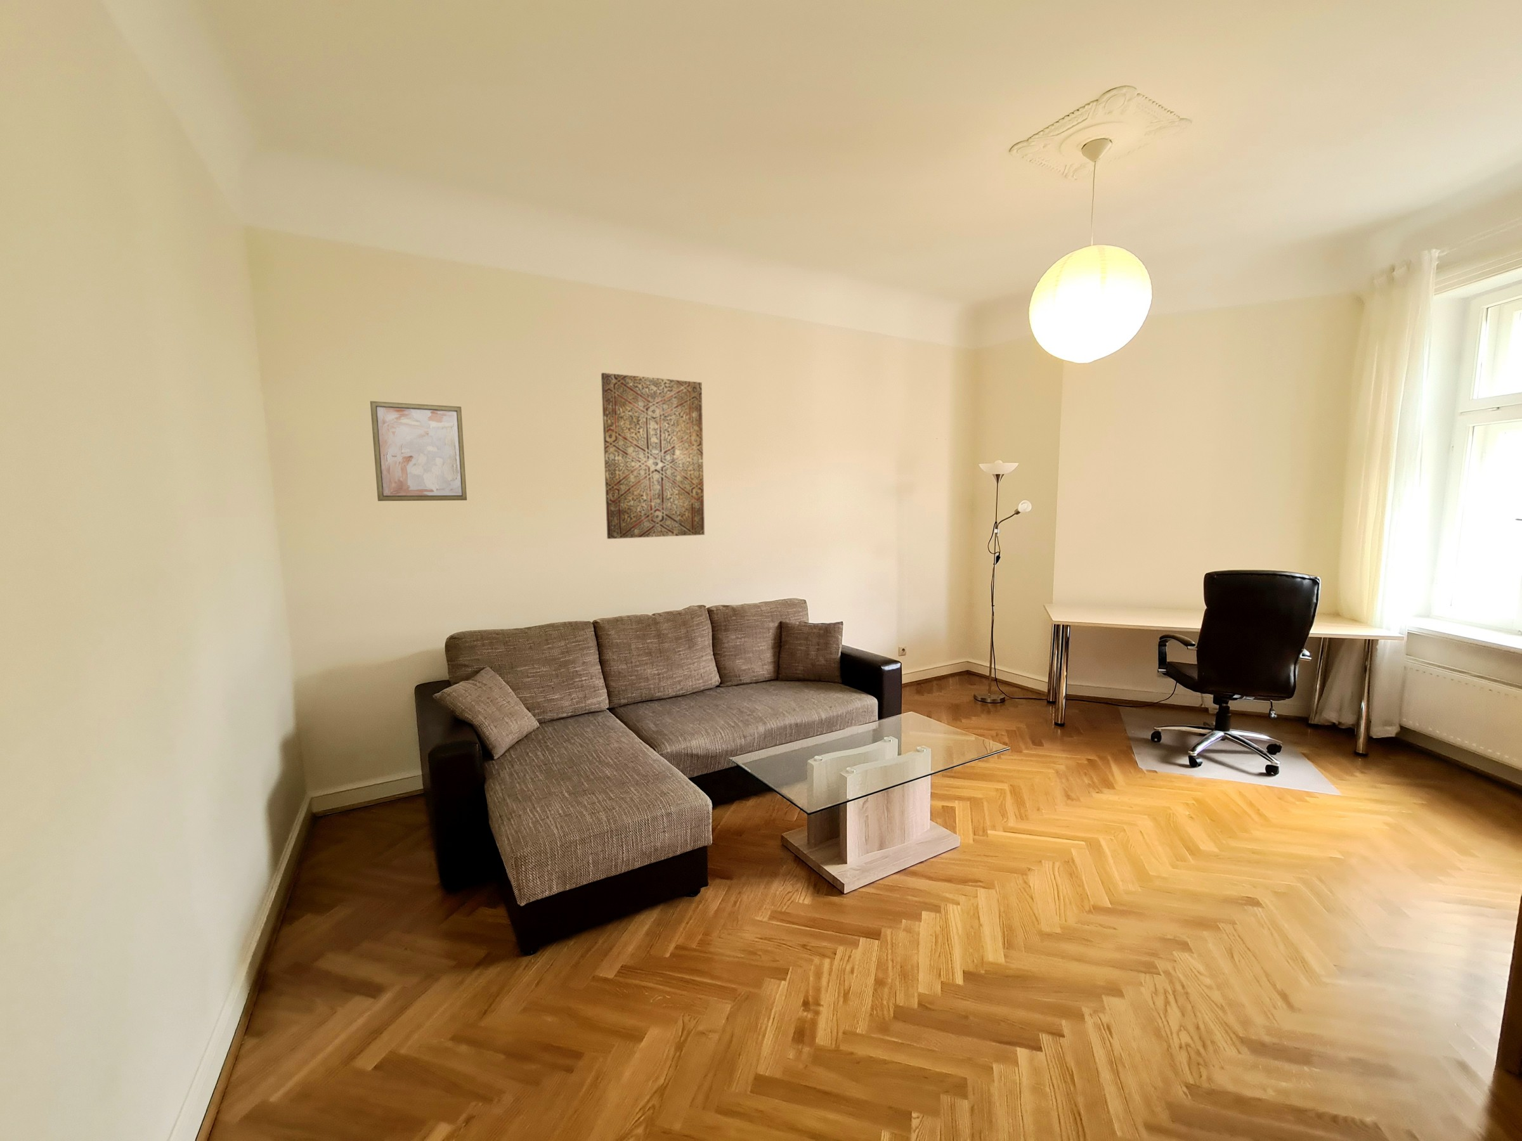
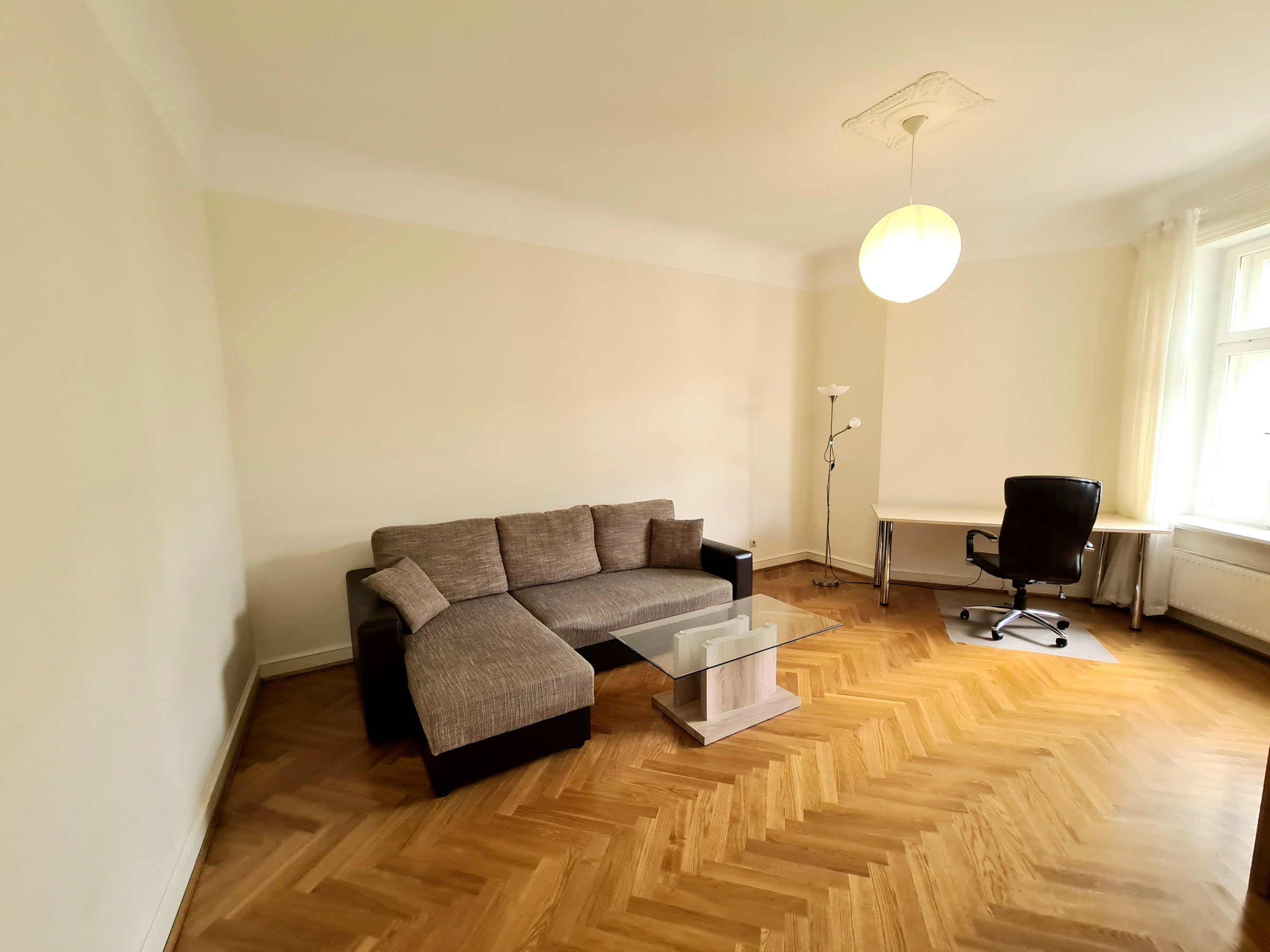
- wall art (656, 458)
- wall art (421, 453)
